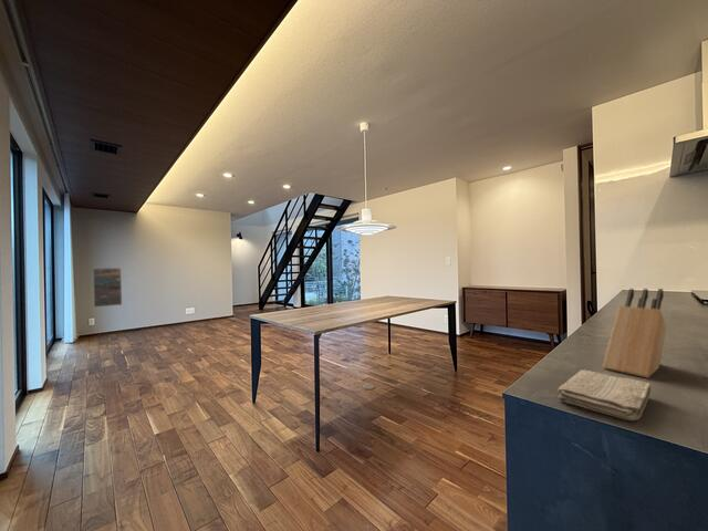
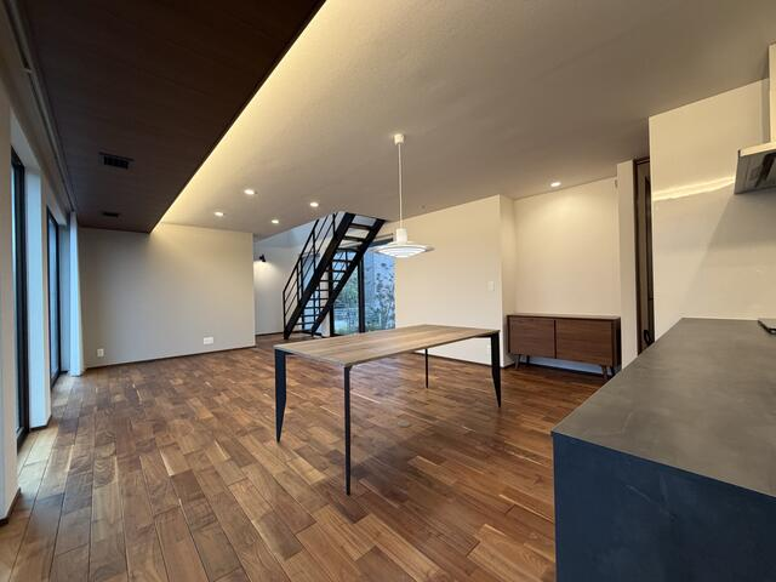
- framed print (107, 287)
- washcloth (604, 389)
- knife block (636, 326)
